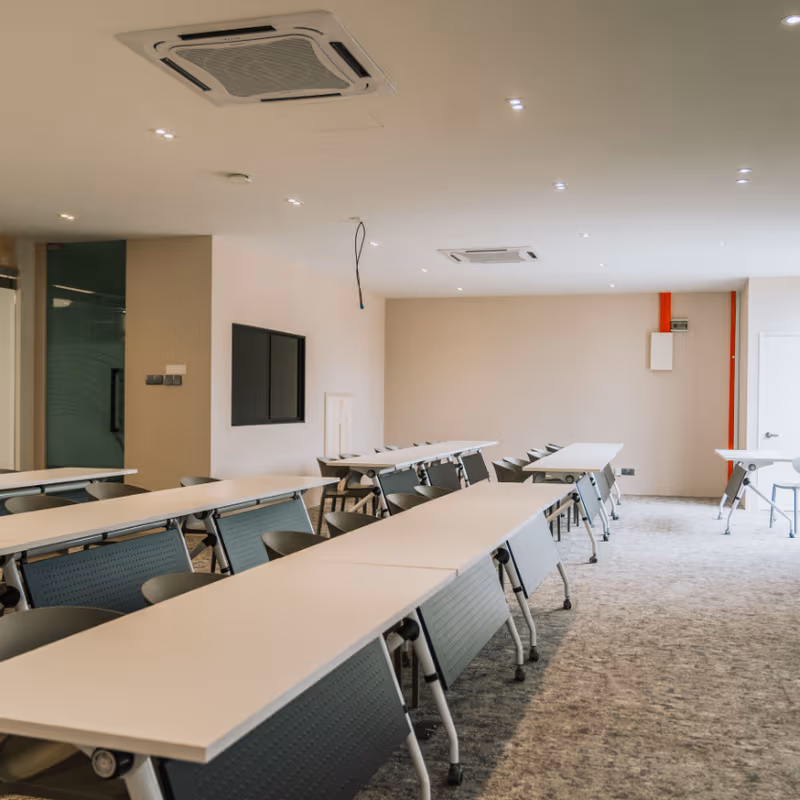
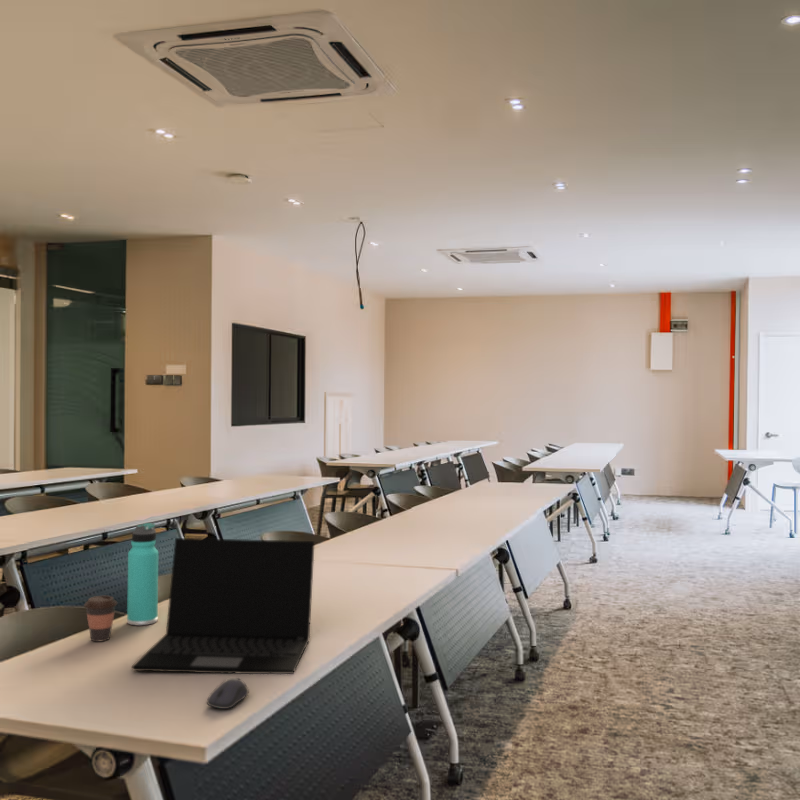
+ coffee cup (100, 618)
+ thermos bottle (143, 572)
+ computer mouse (228, 691)
+ laptop (230, 601)
